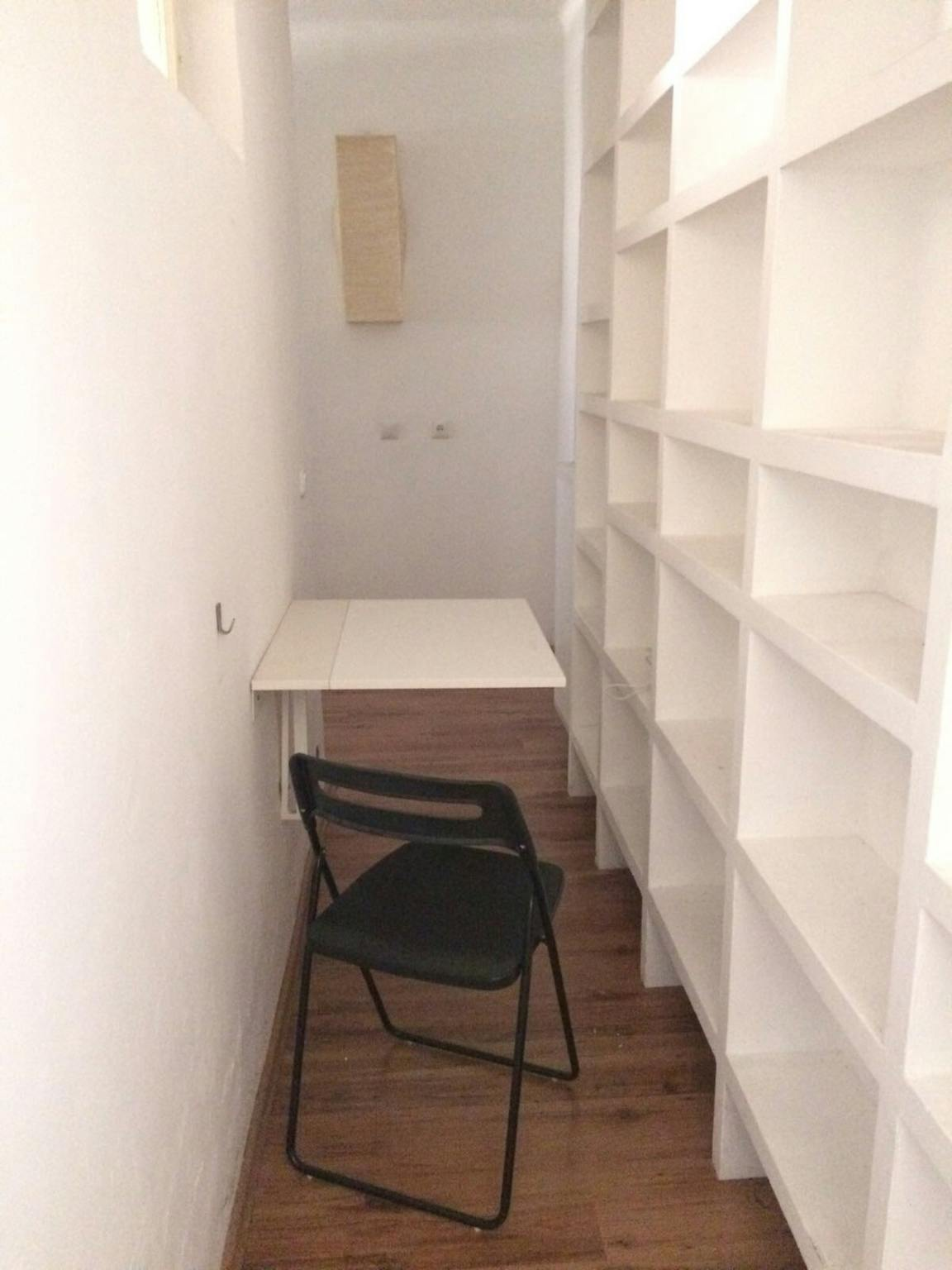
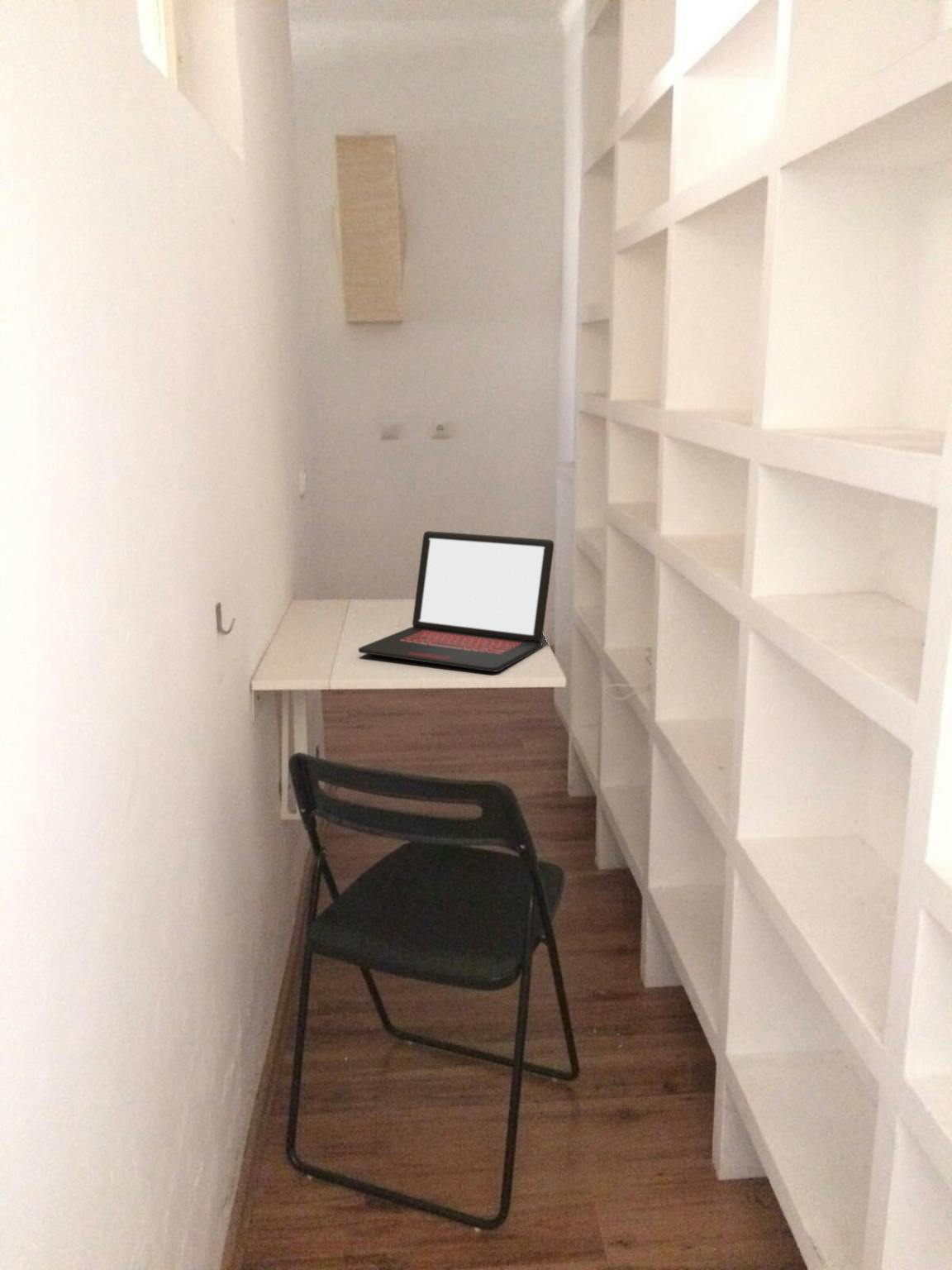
+ laptop (456, 596)
